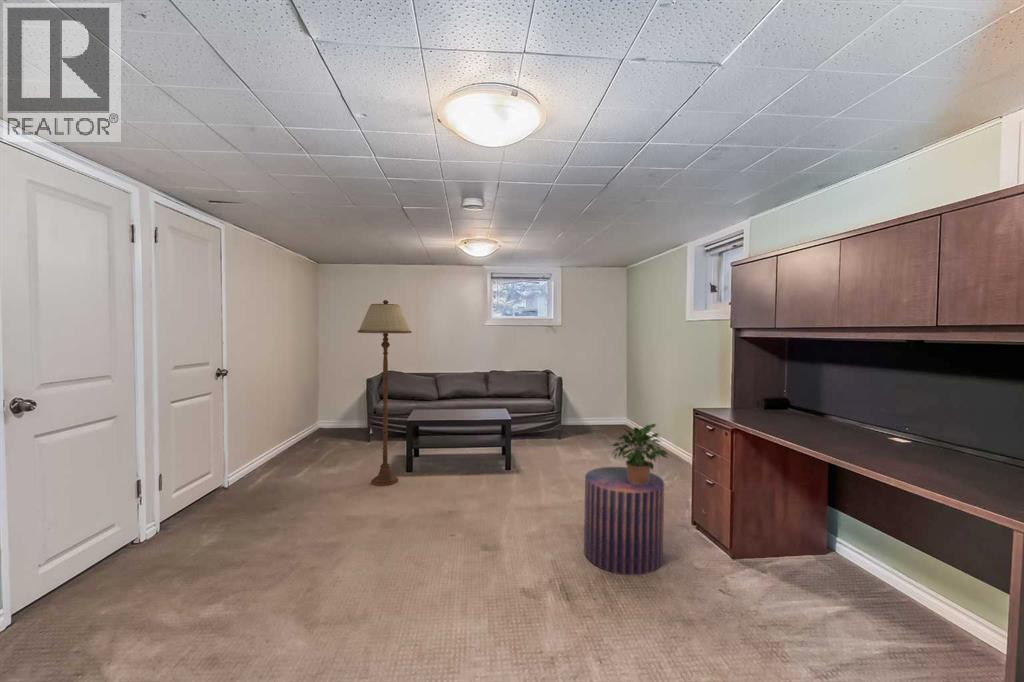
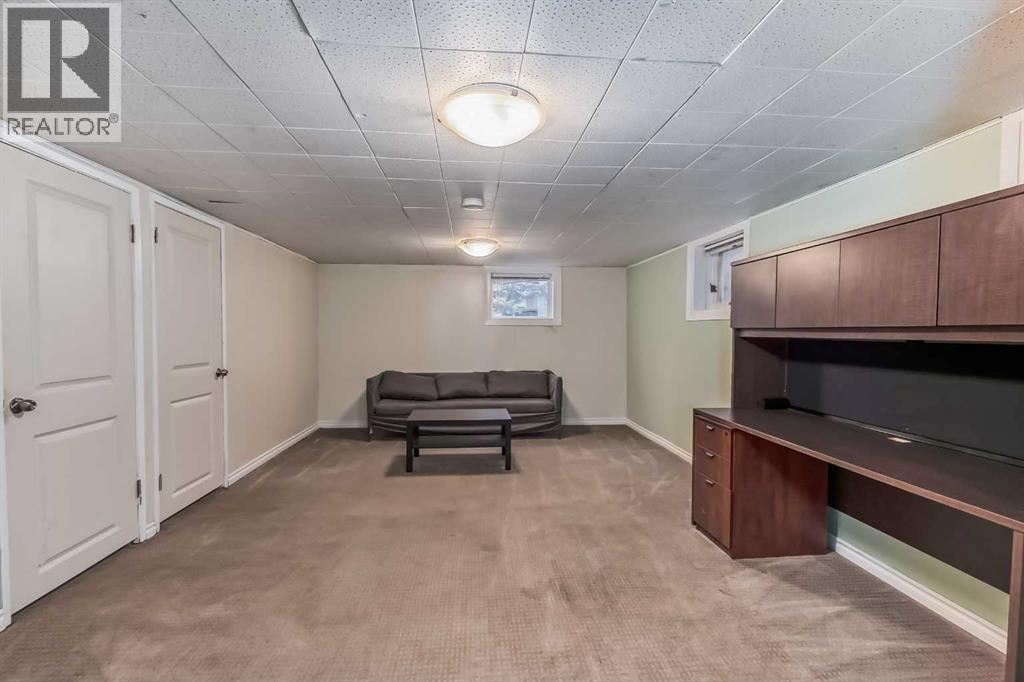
- floor lamp (384, 391)
- stool (623, 516)
- potted plant (637, 450)
